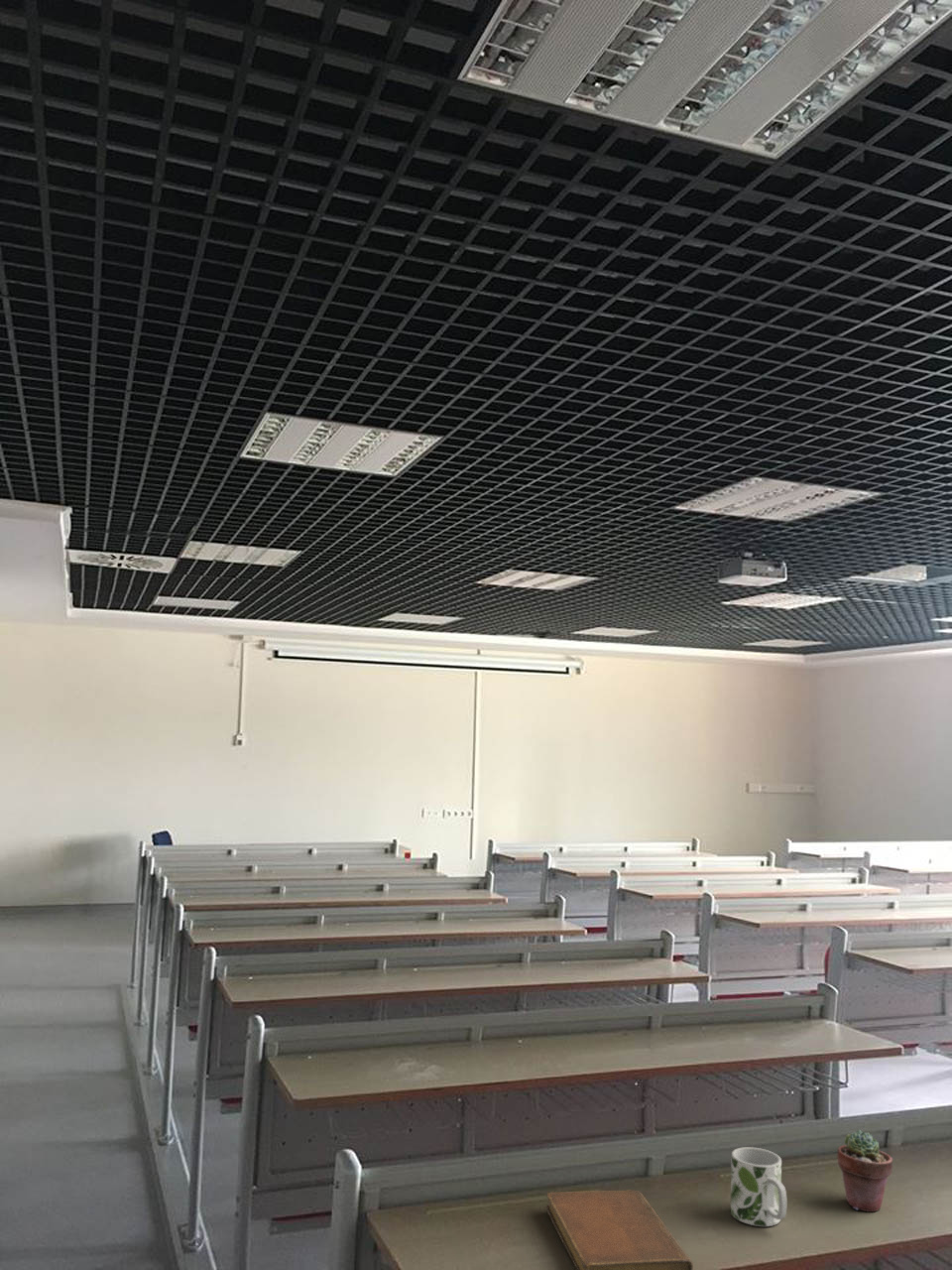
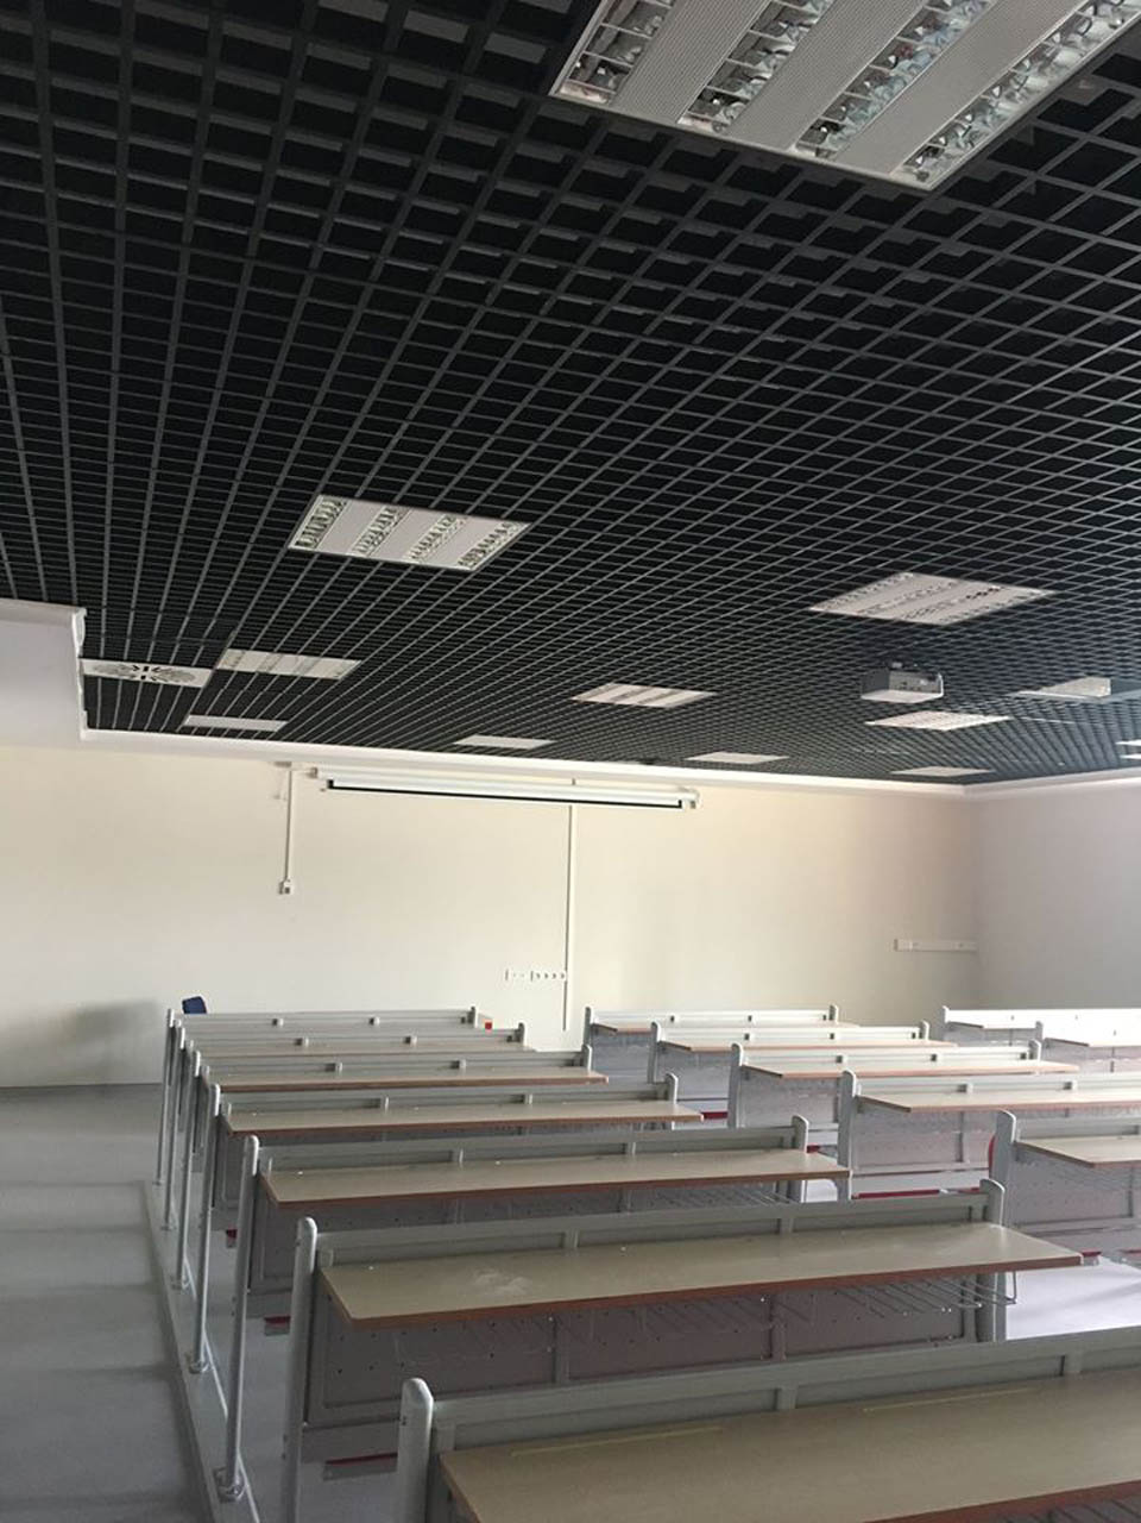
- potted succulent (864, 1168)
- notebook (614, 1232)
- mug (763, 1190)
